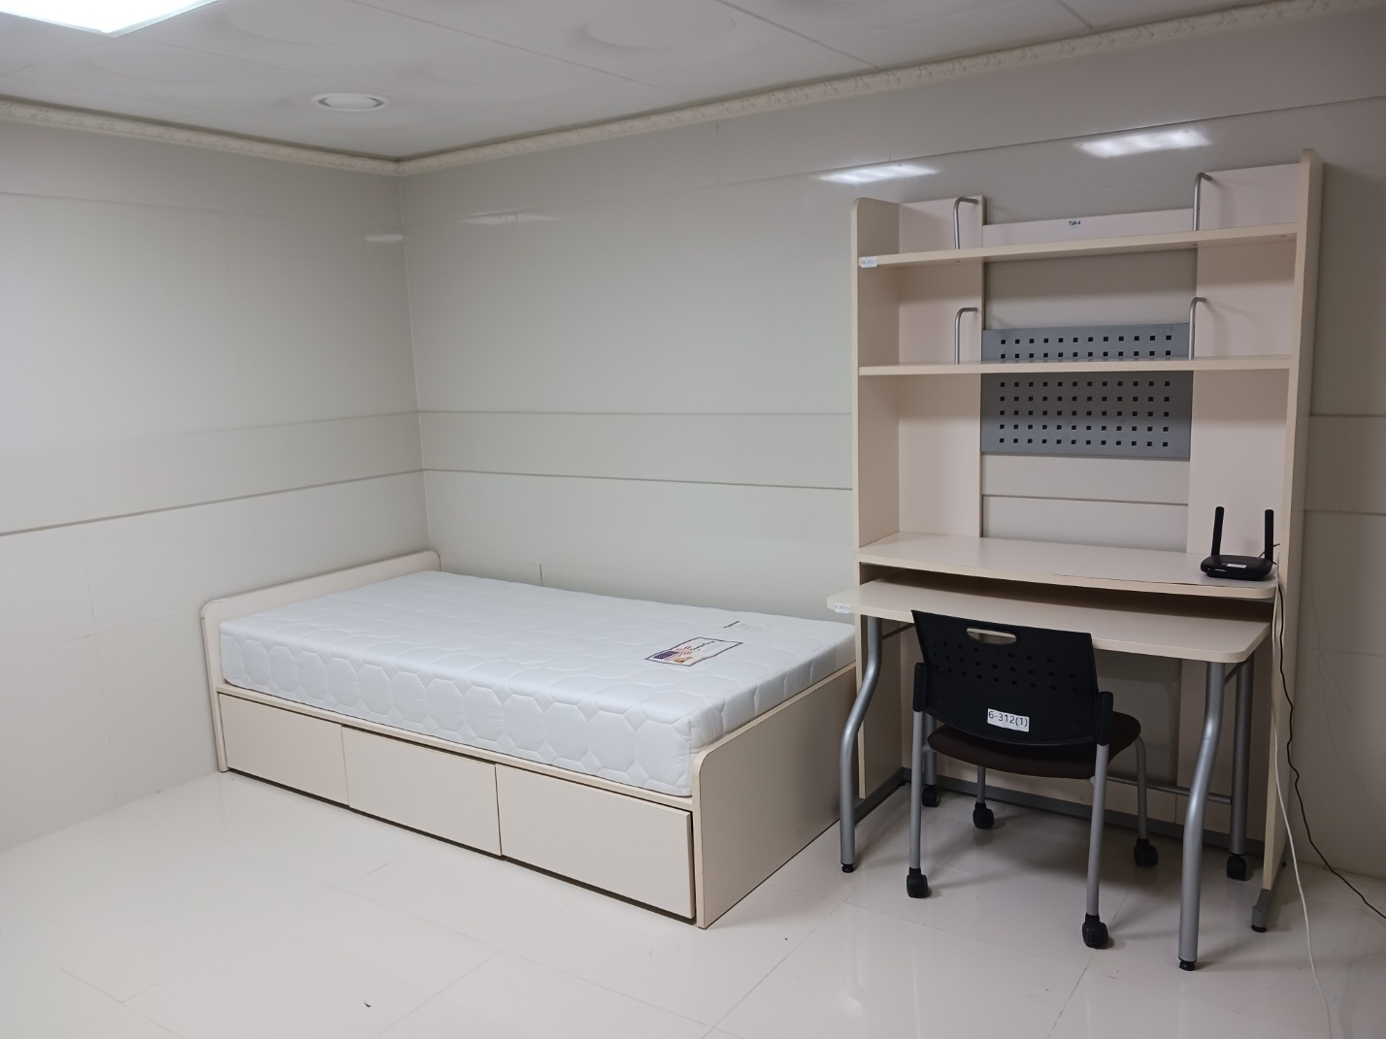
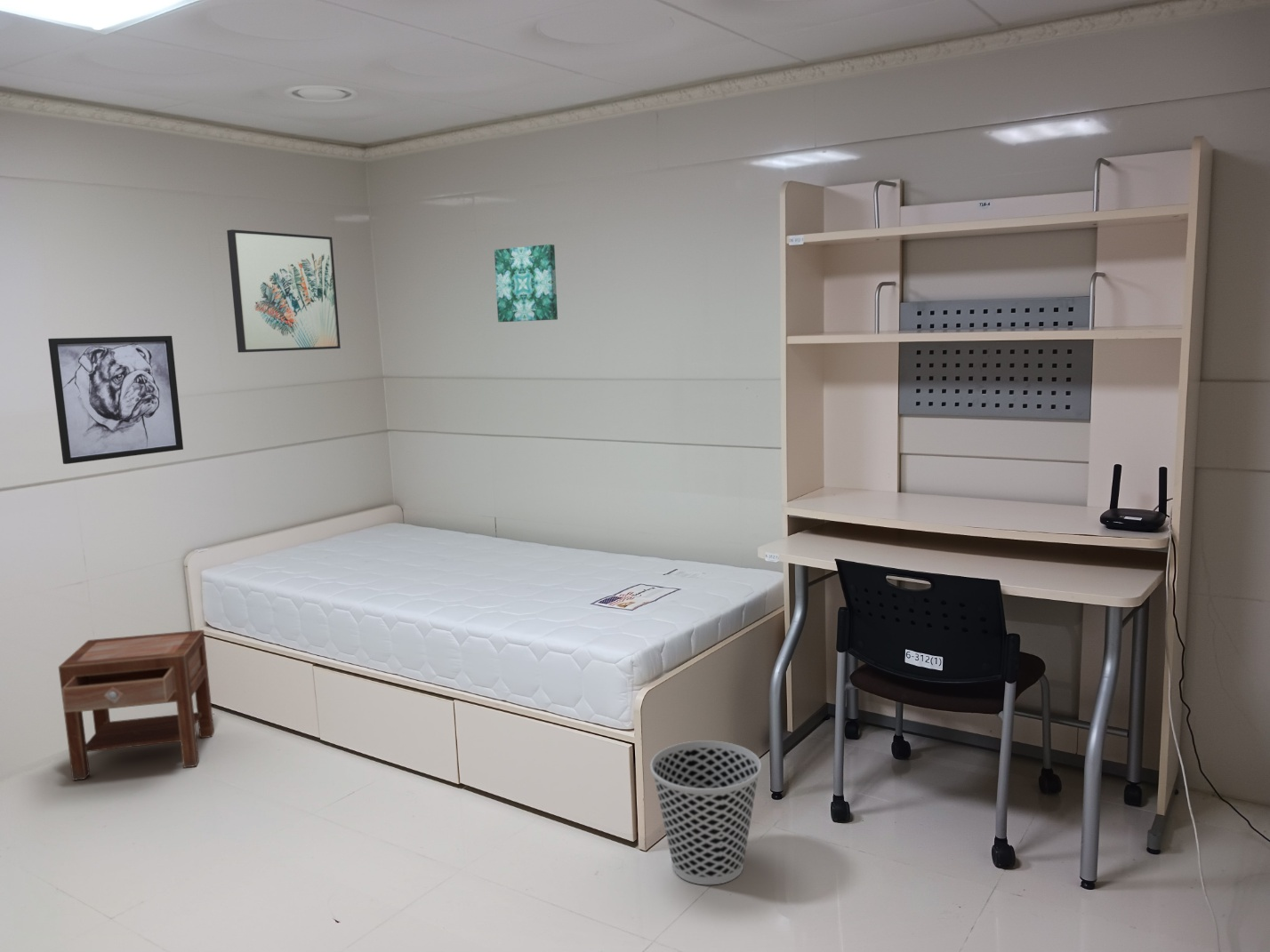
+ wastebasket (706, 814)
+ wall art (526, 284)
+ nightstand (138, 705)
+ wall art (286, 292)
+ wall art (119, 396)
